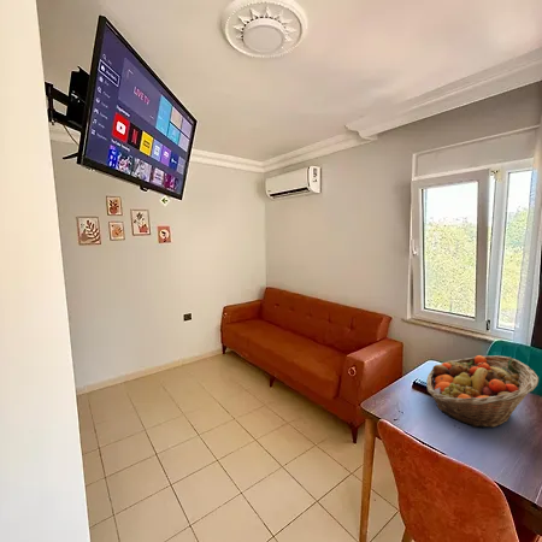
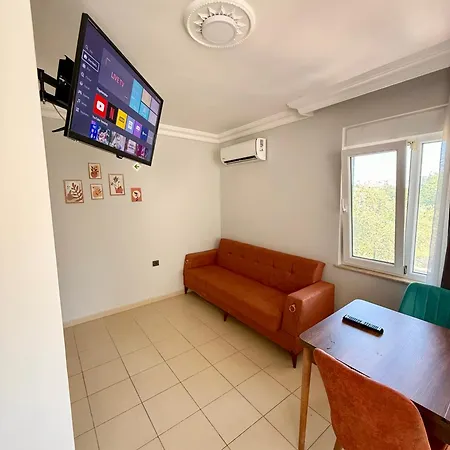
- fruit basket (476, 384)
